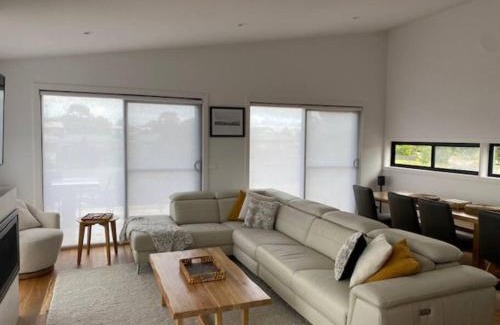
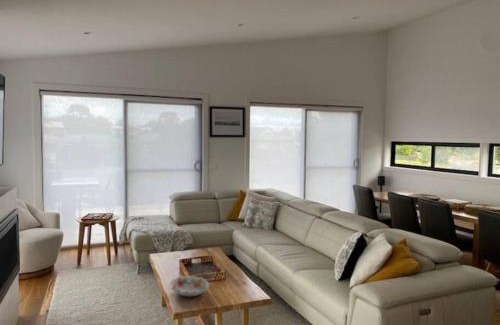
+ decorative bowl (189, 287)
